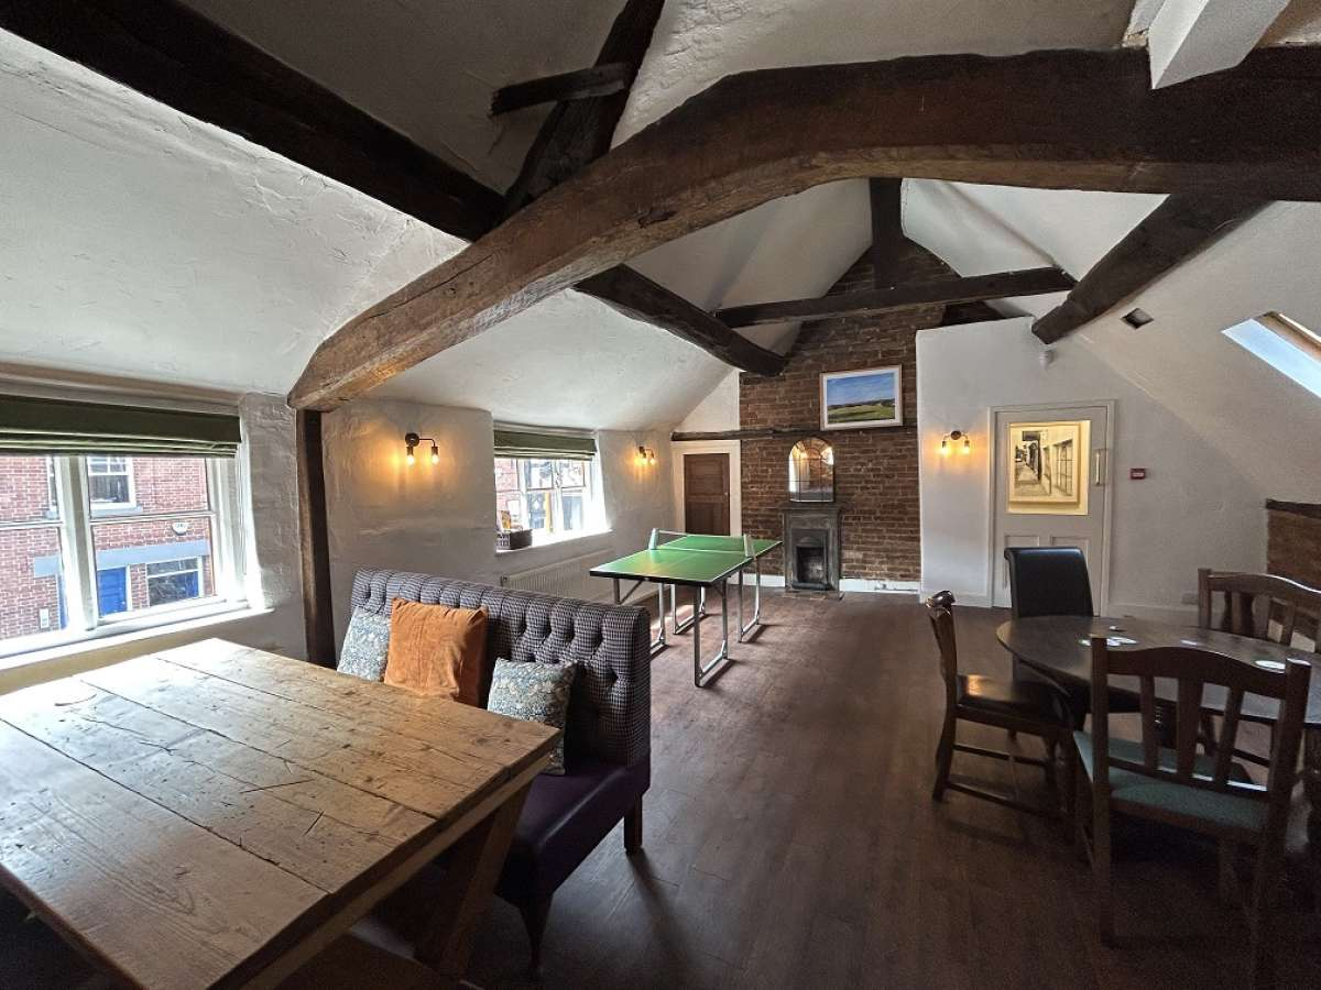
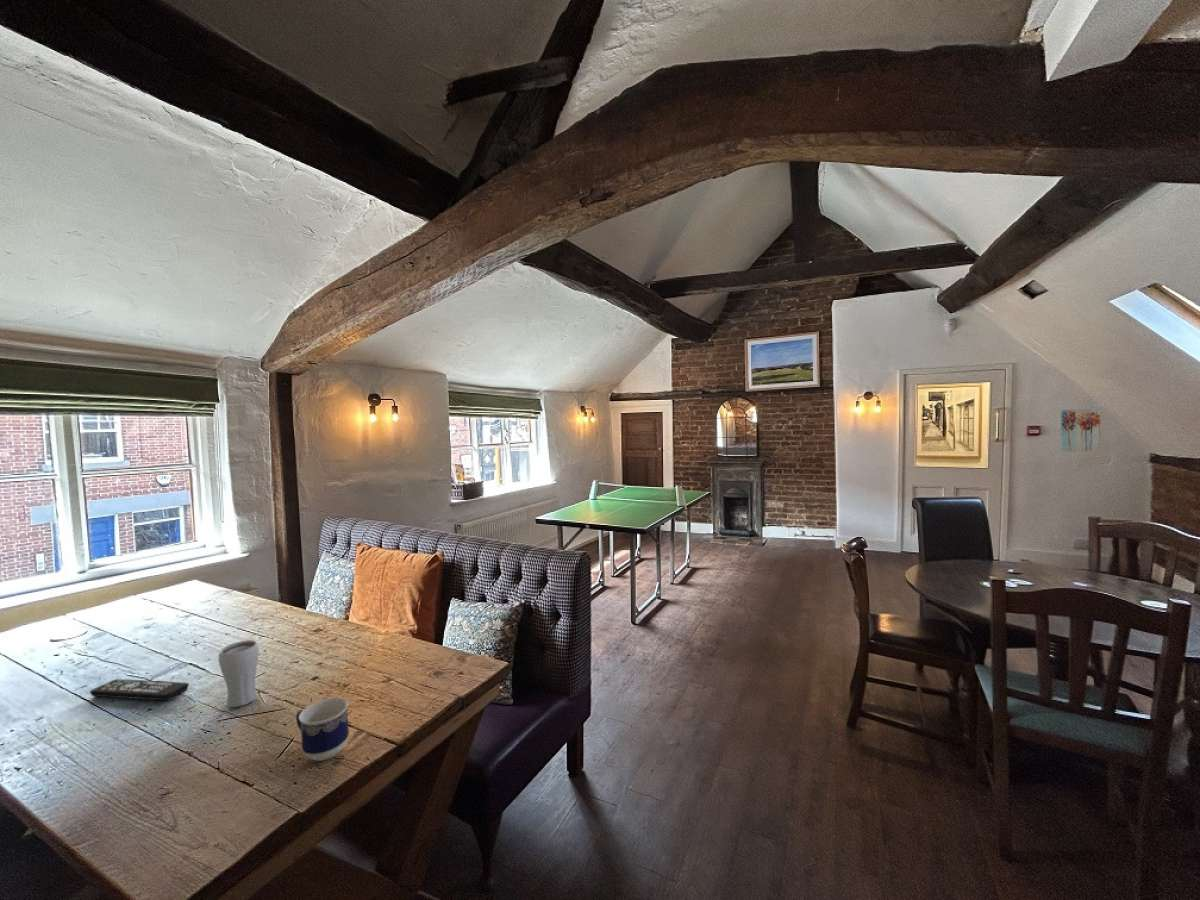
+ cup (320, 730)
+ wall art (1080, 430)
+ remote control (140, 690)
+ drinking glass (240, 674)
